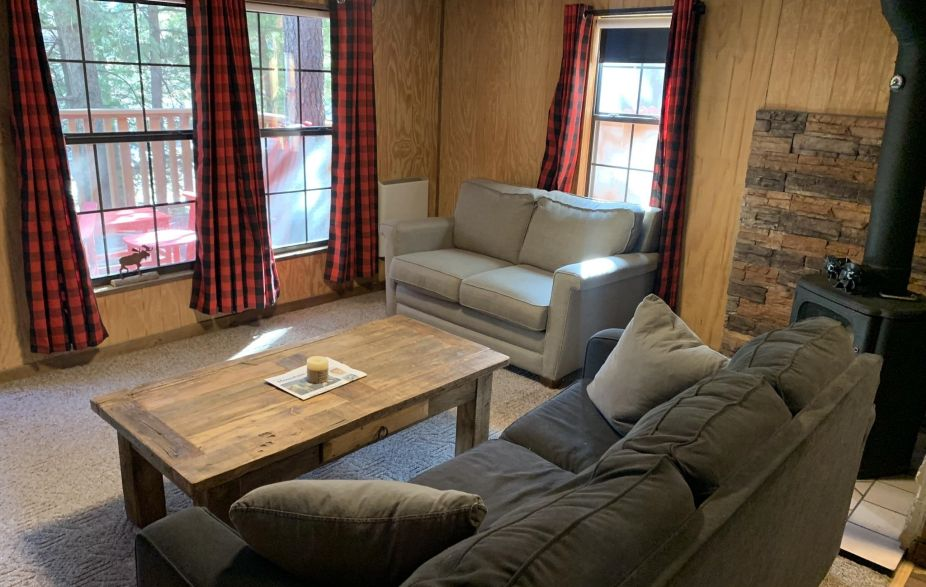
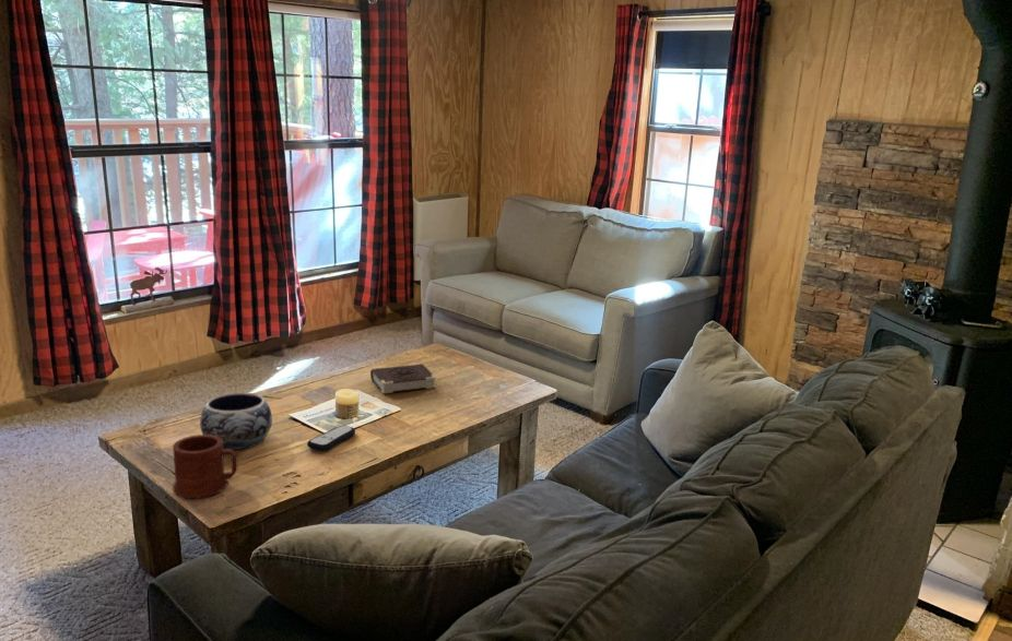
+ remote control (332, 437)
+ mug (204, 465)
+ decorative bowl (236, 420)
+ book (402, 377)
